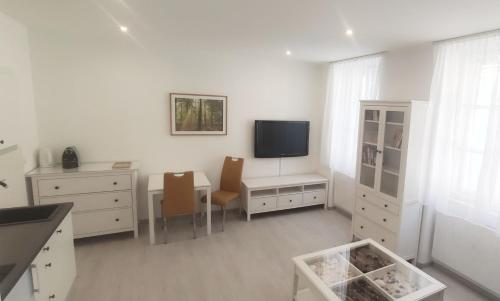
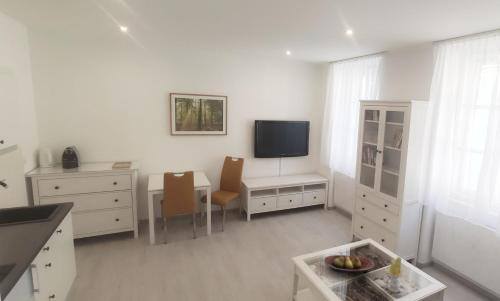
+ fruit bowl (348, 262)
+ candle (394, 273)
